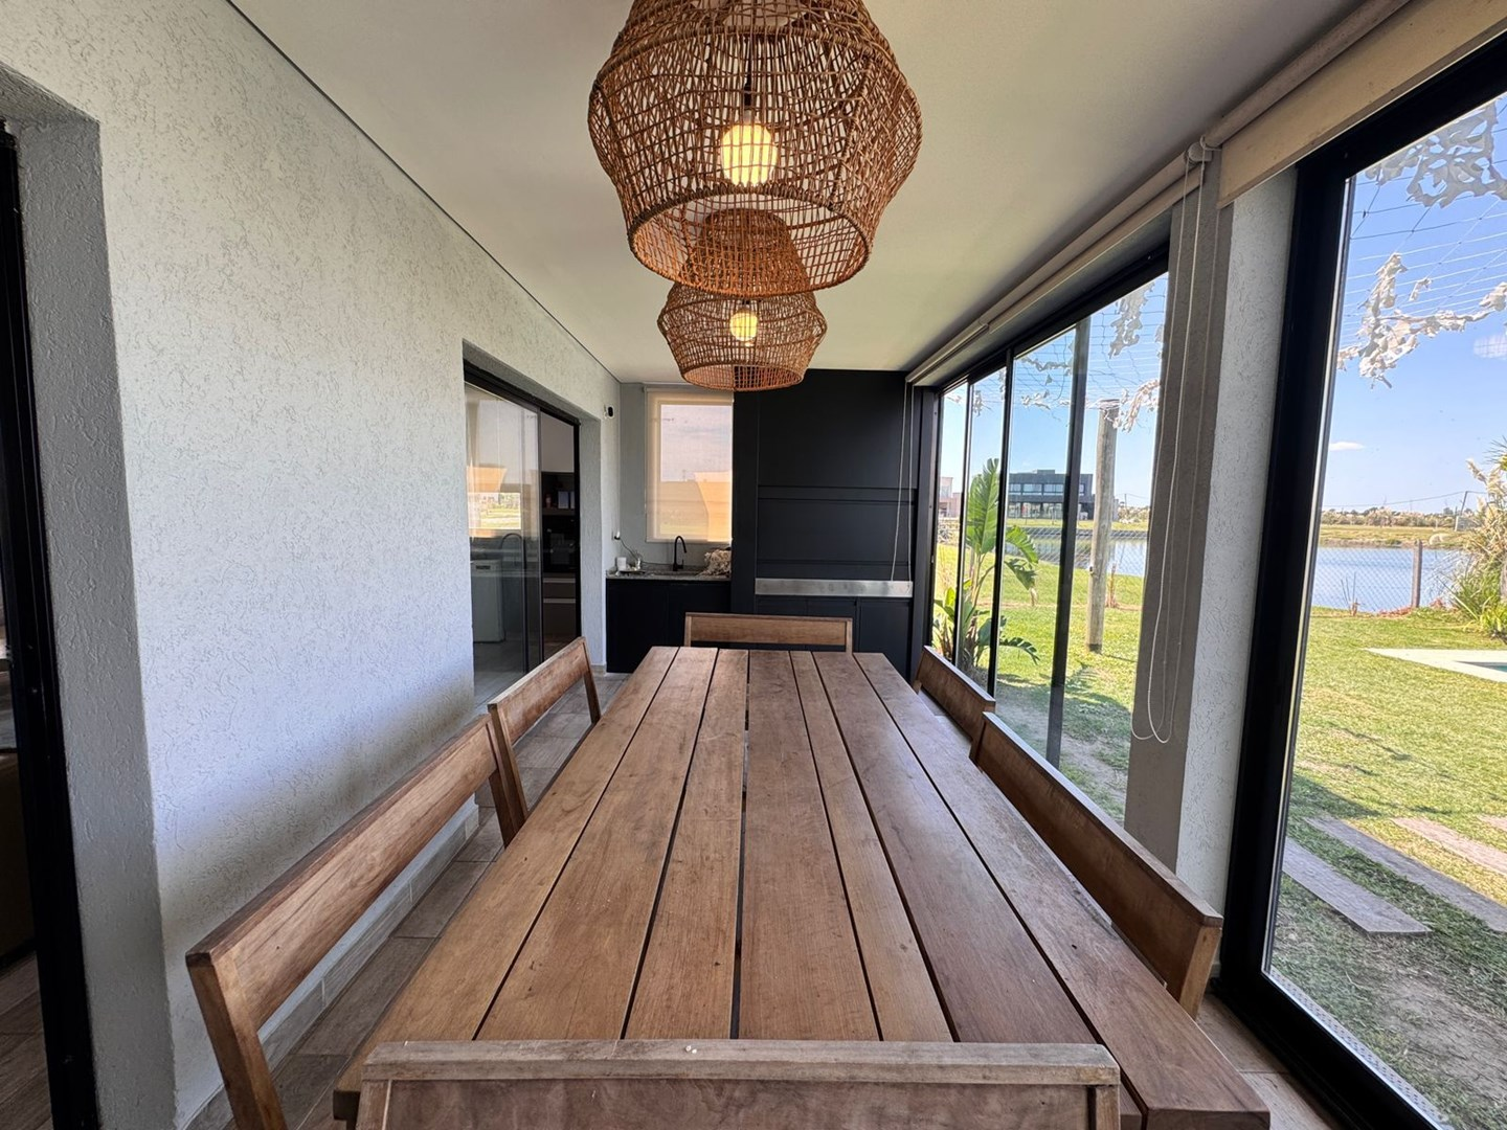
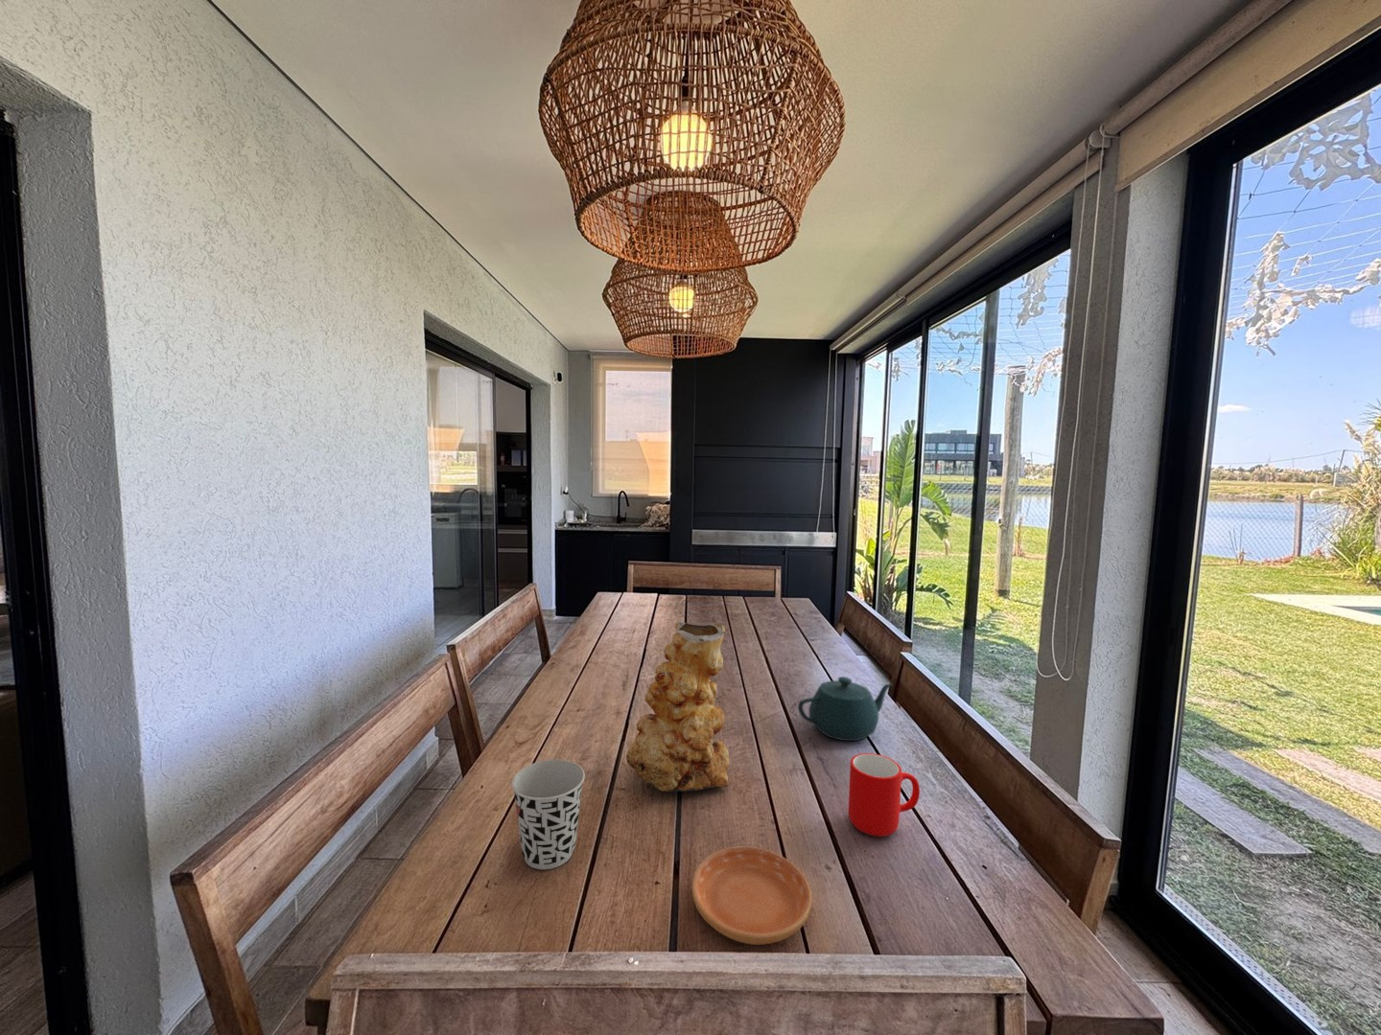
+ vase (679, 702)
+ cup (885, 794)
+ cup (548, 814)
+ teapot (846, 703)
+ saucer (750, 895)
